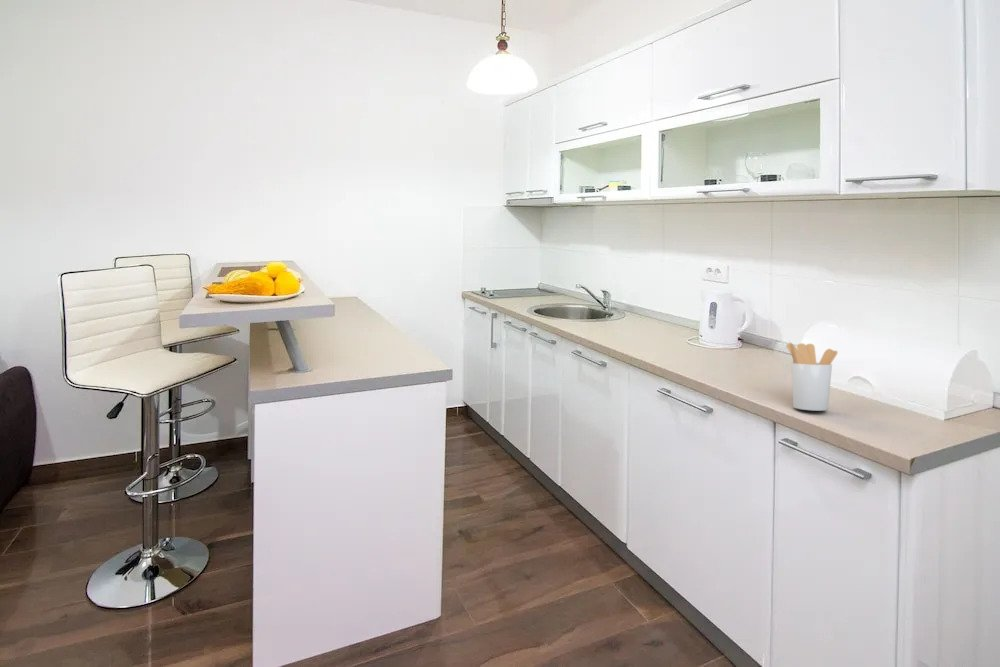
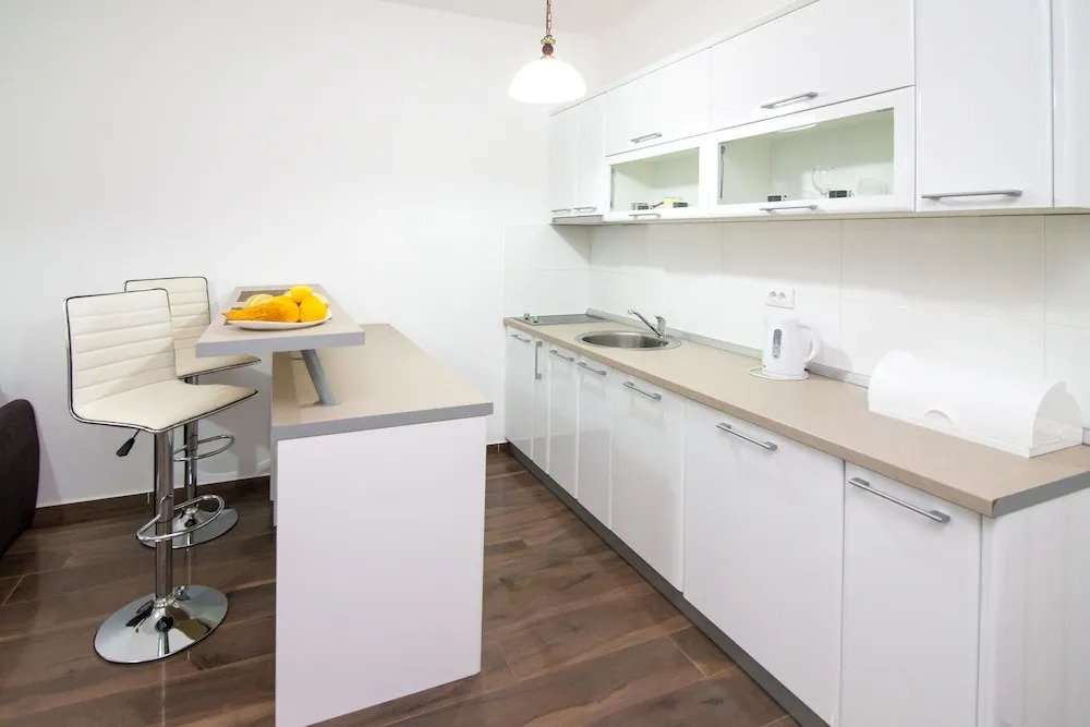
- utensil holder (807, 374)
